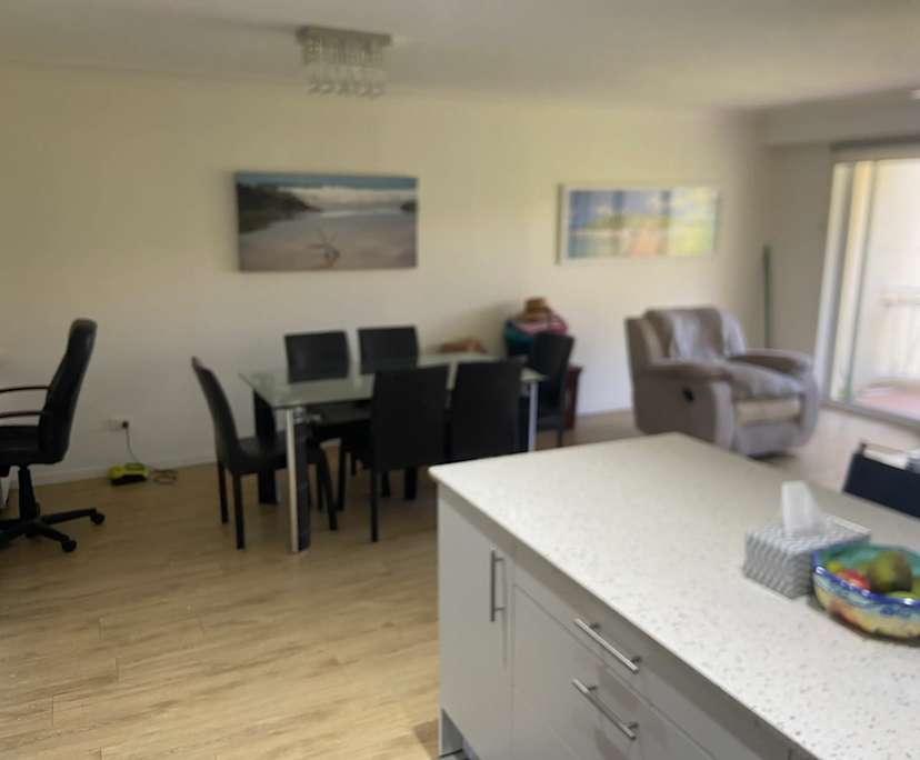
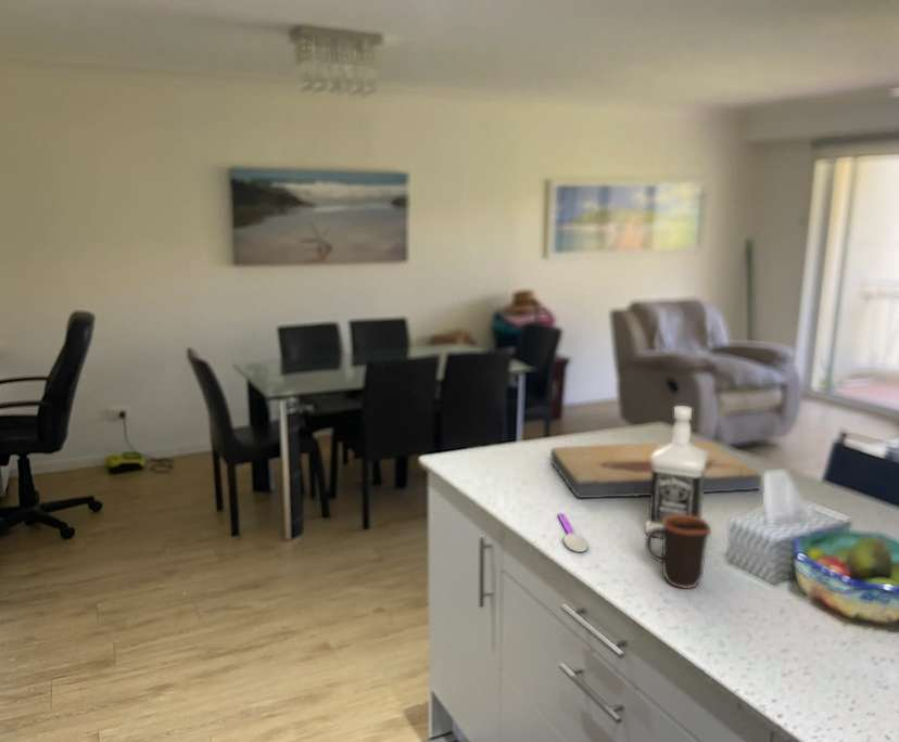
+ fish fossil (649, 466)
+ bottle (679, 470)
+ mug (675, 549)
+ spoon (569, 529)
